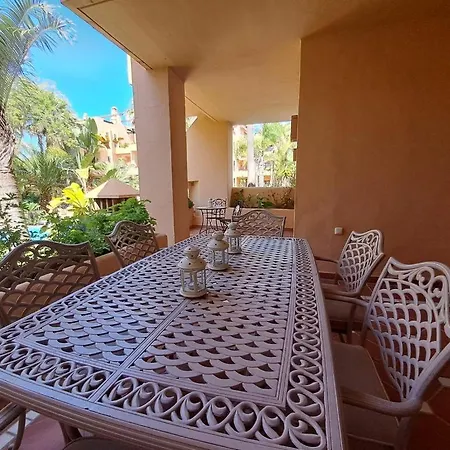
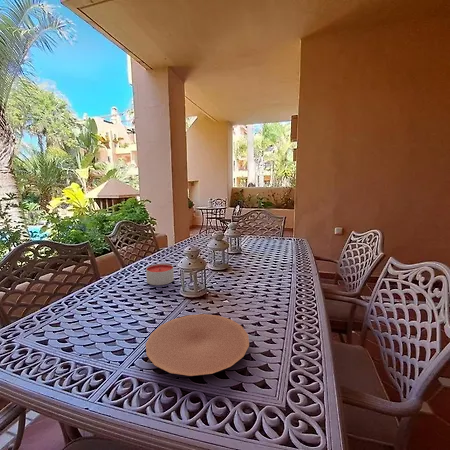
+ plate (198, 343)
+ candle (160, 273)
